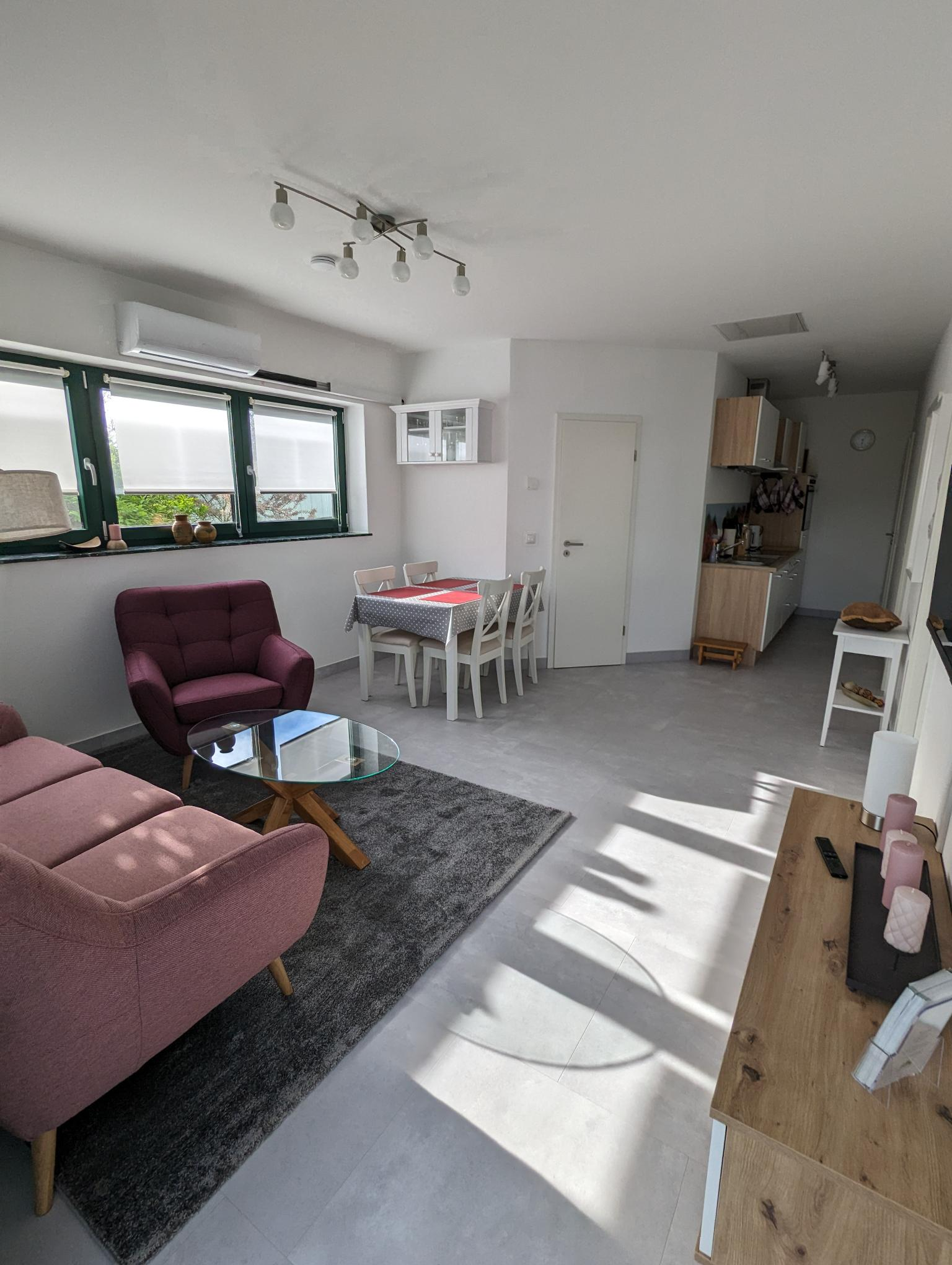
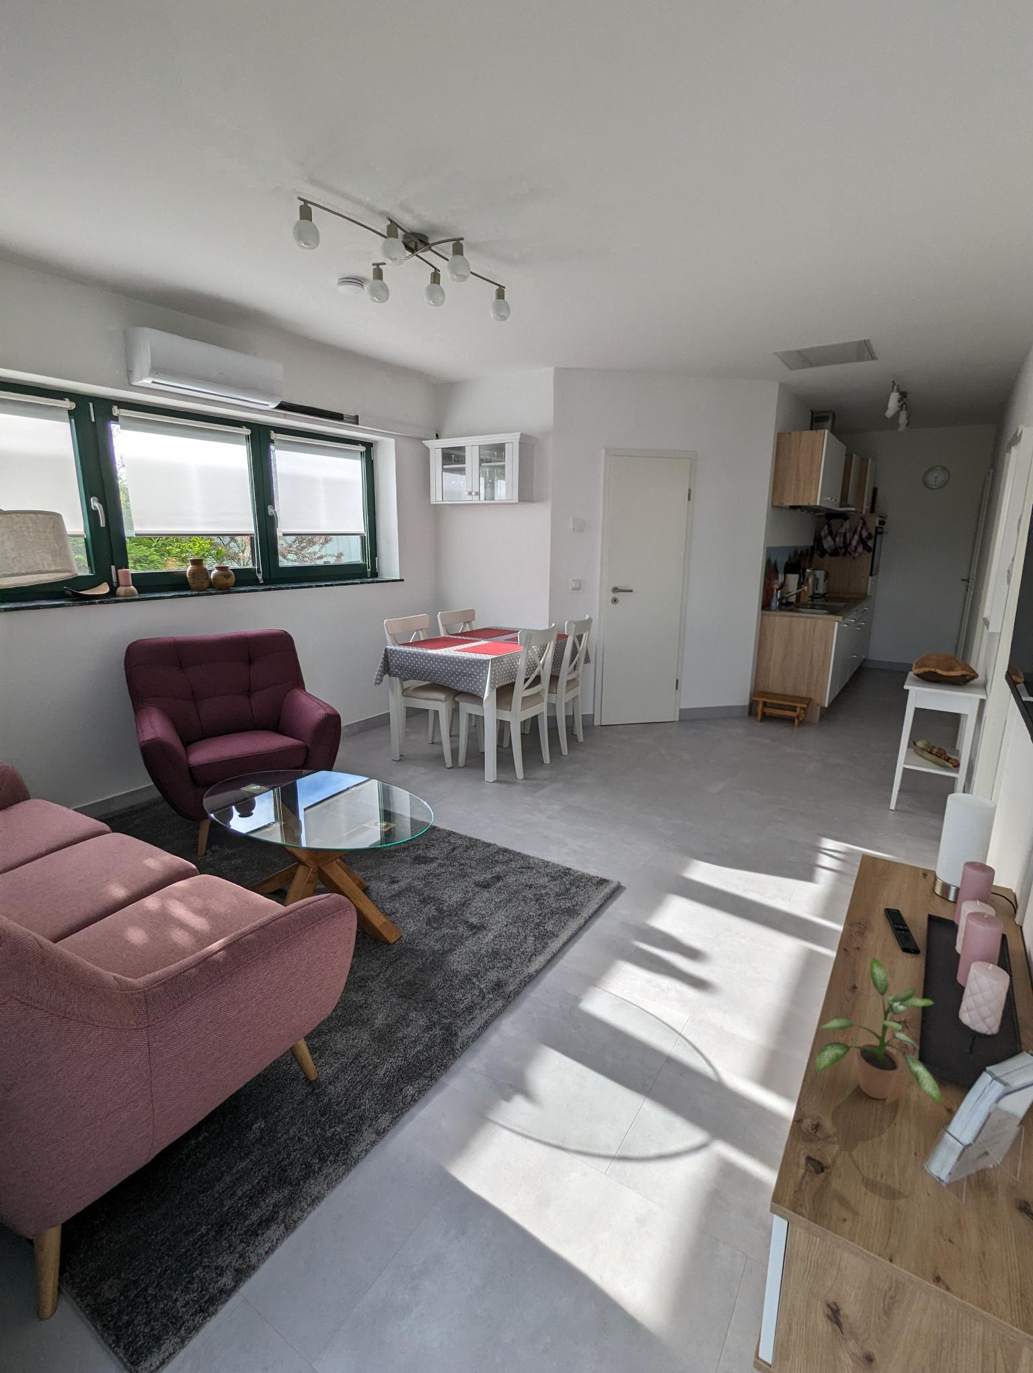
+ potted plant (877, 1033)
